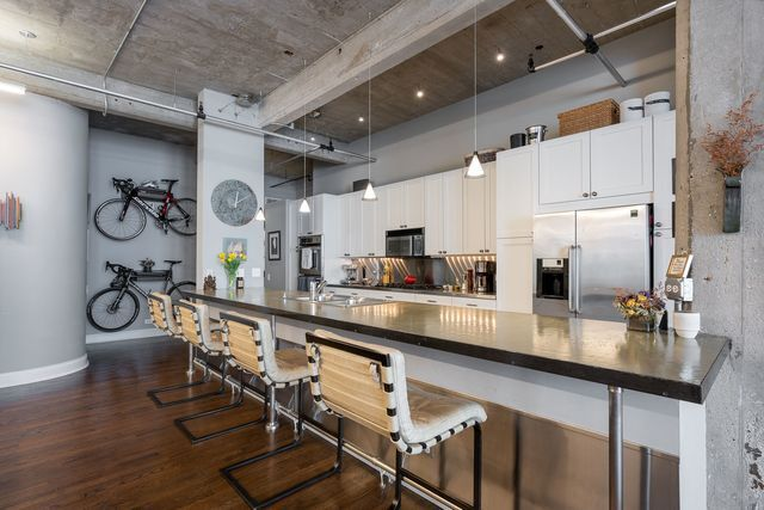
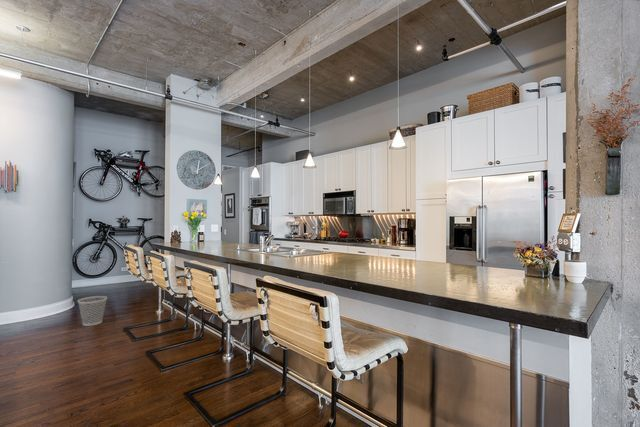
+ wastebasket (92, 311)
